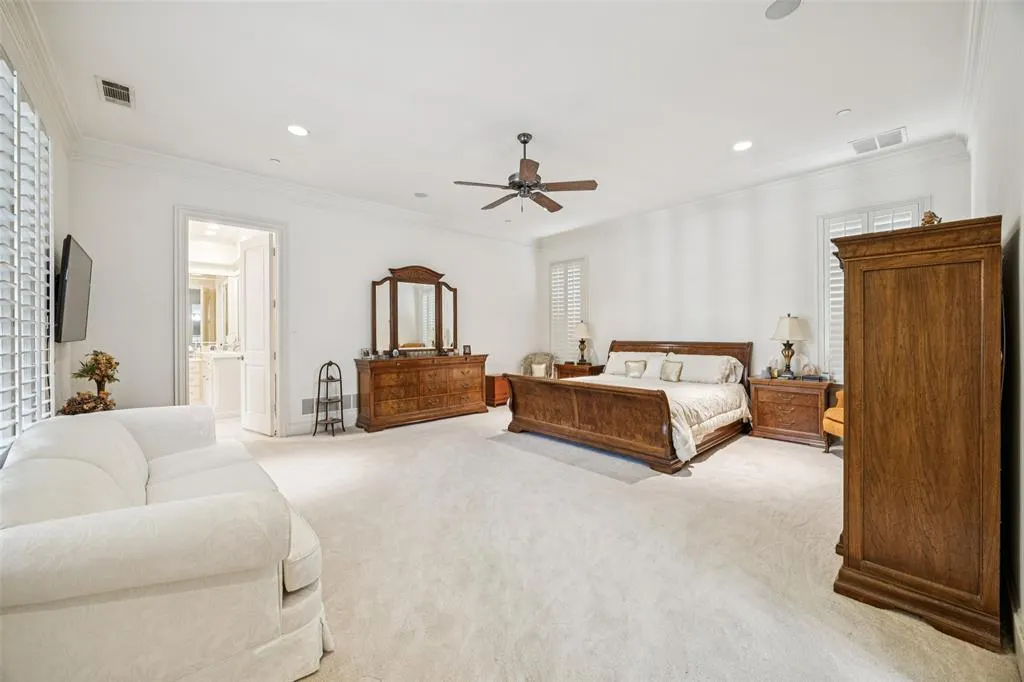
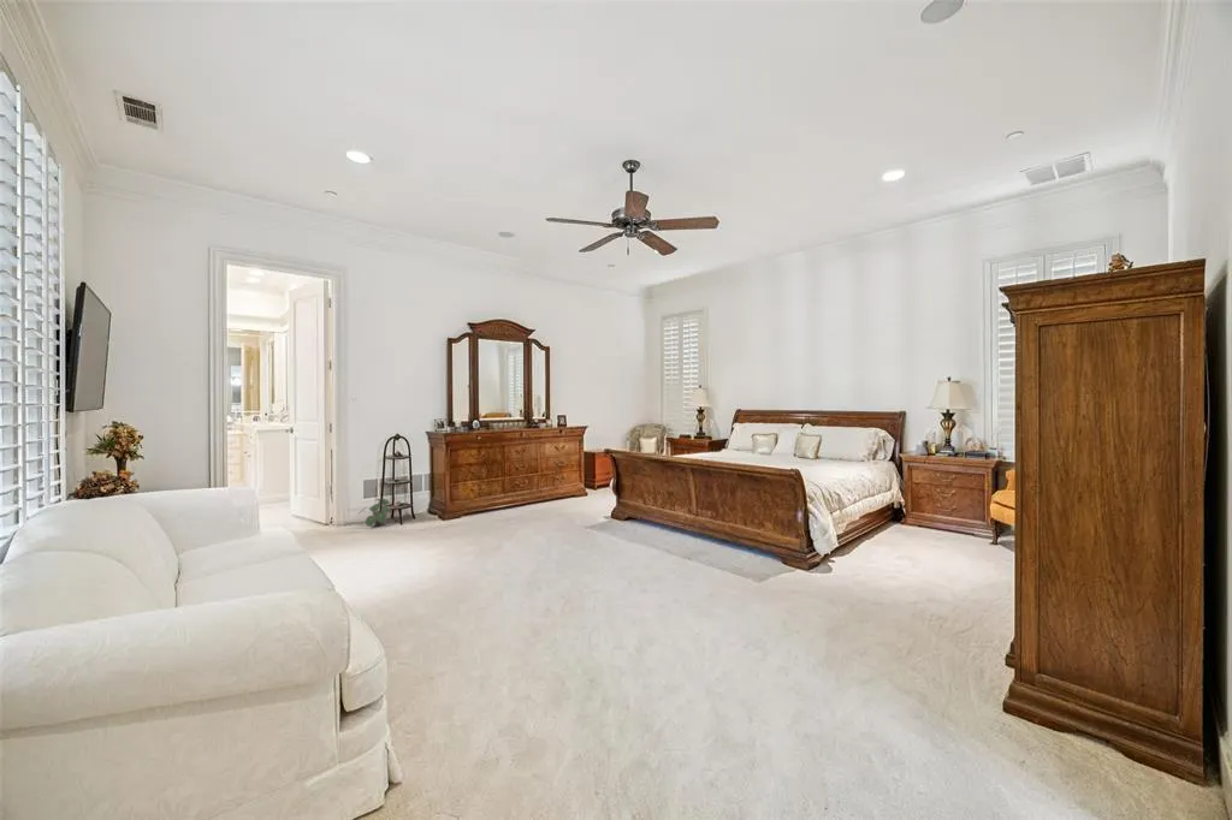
+ potted plant (379, 511)
